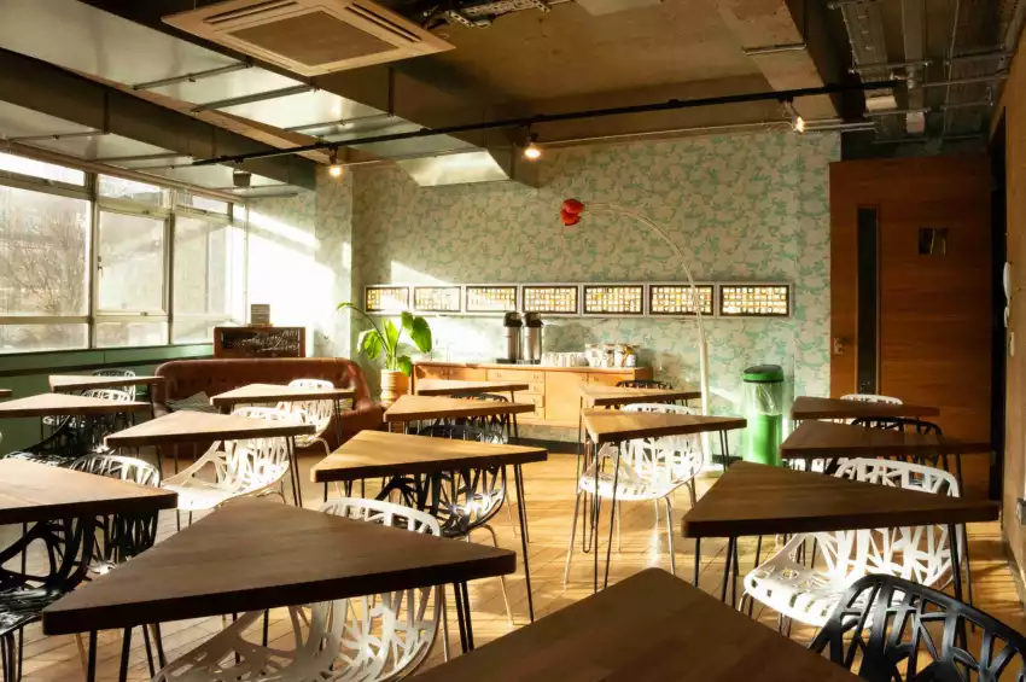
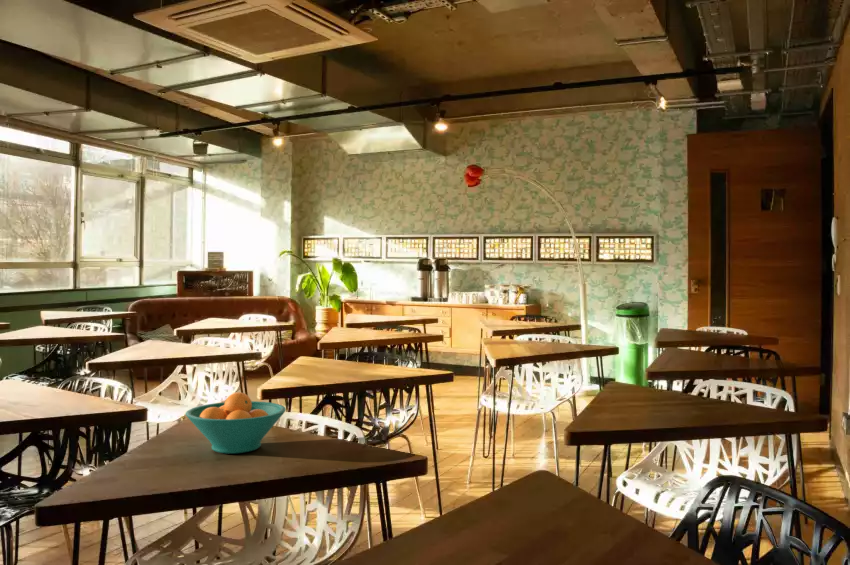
+ fruit bowl (236, 420)
